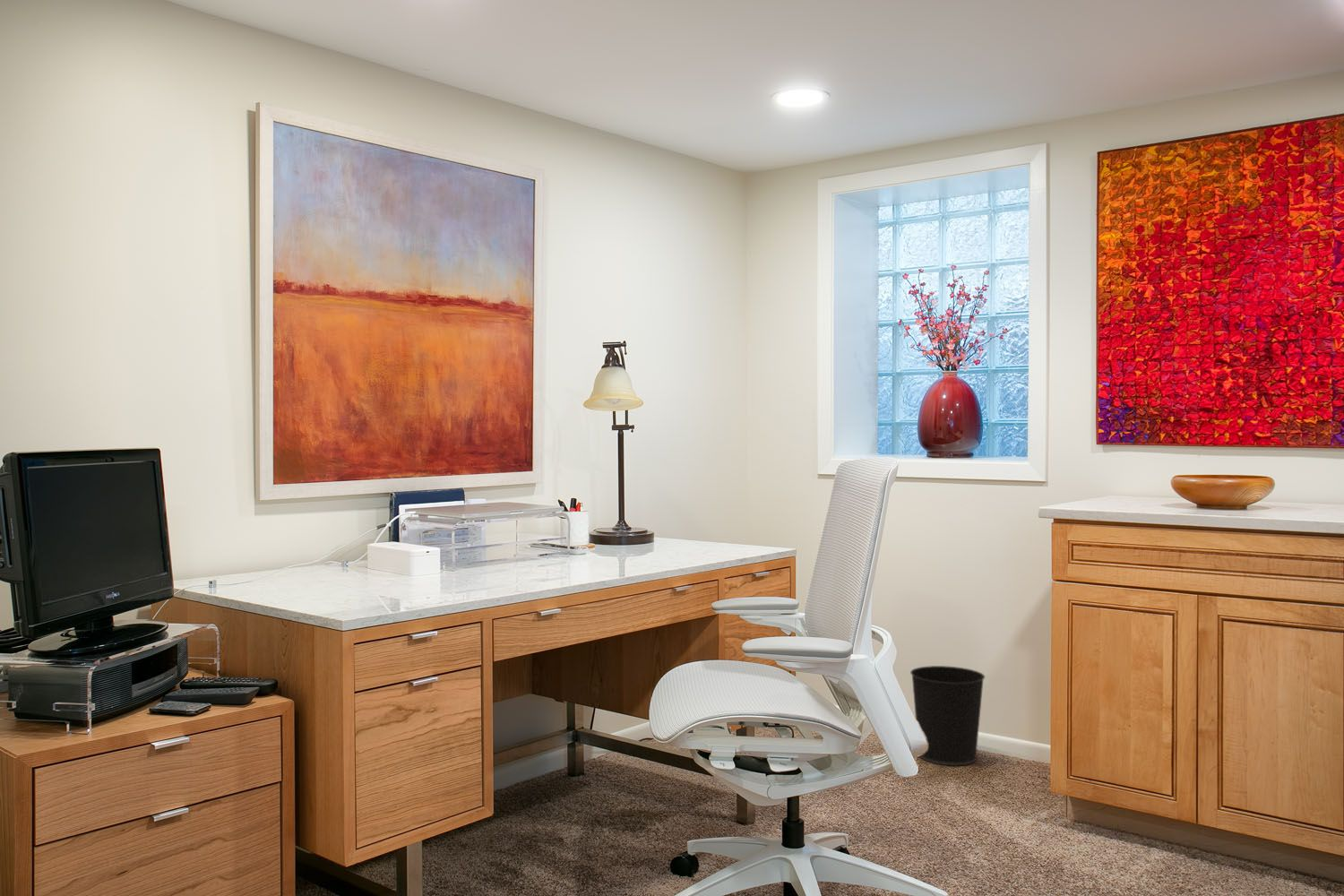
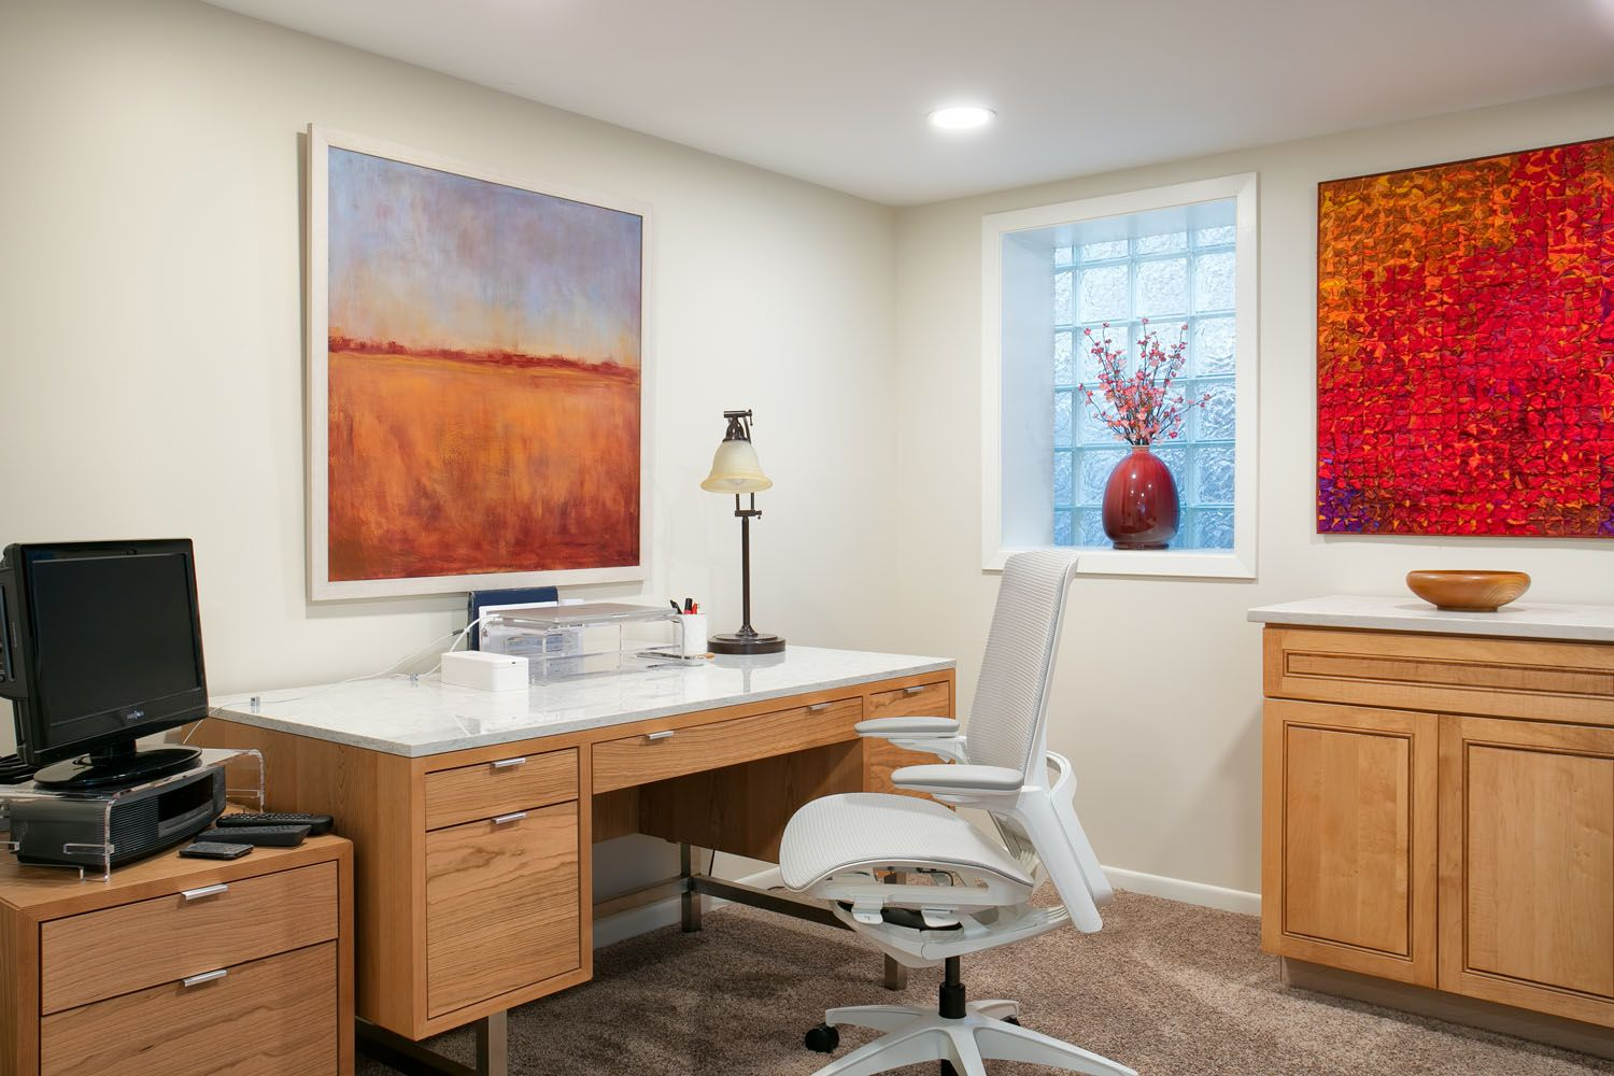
- wastebasket (947, 715)
